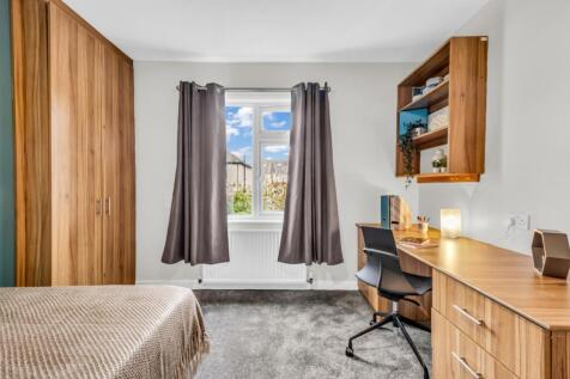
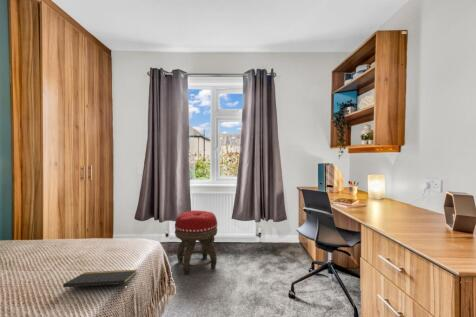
+ notepad (103, 277)
+ footstool (196, 239)
